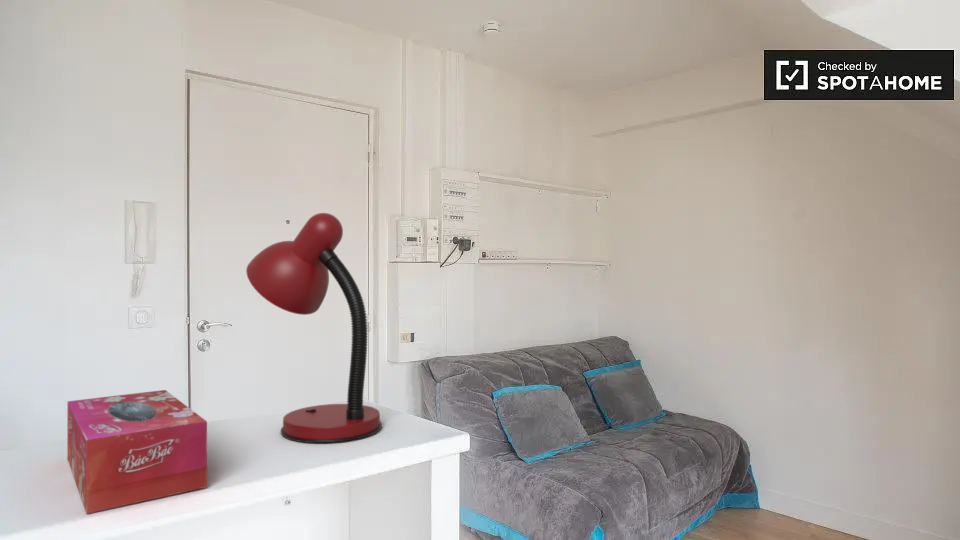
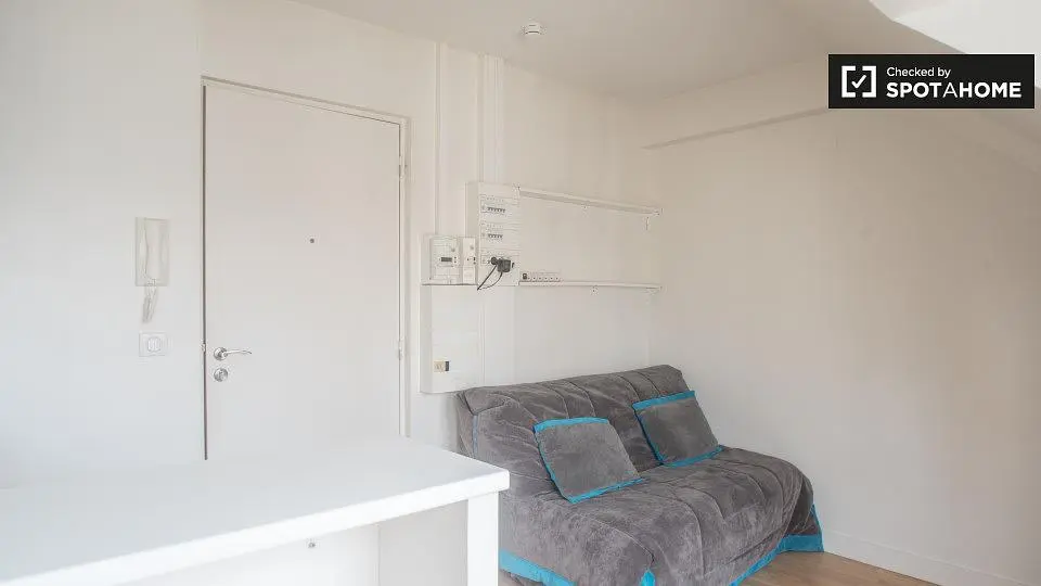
- tissue box (132, 441)
- desk lamp (311, 313)
